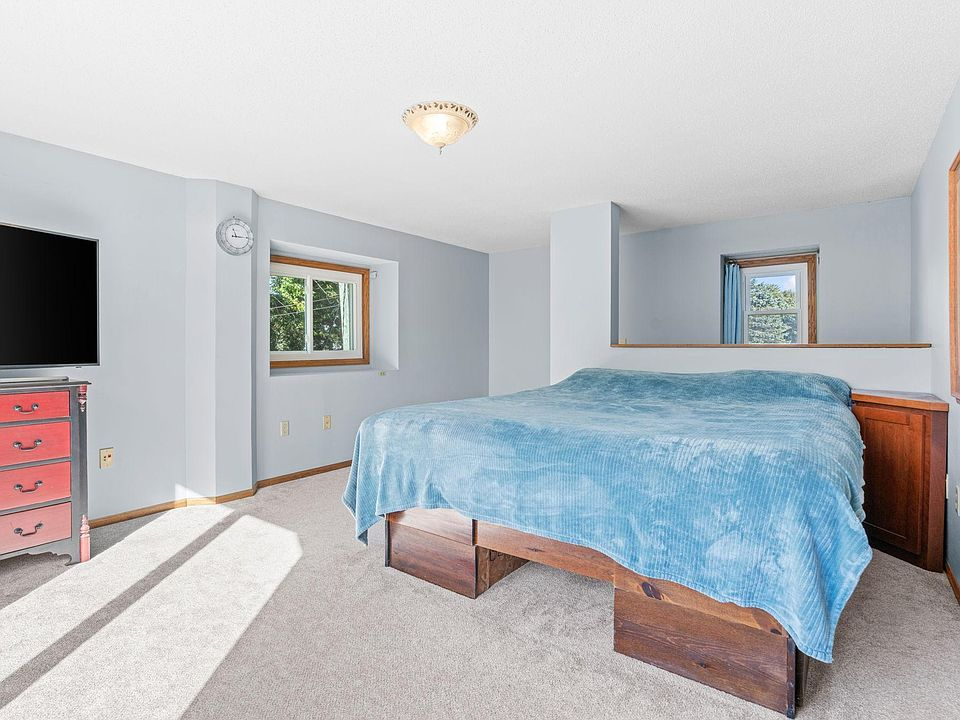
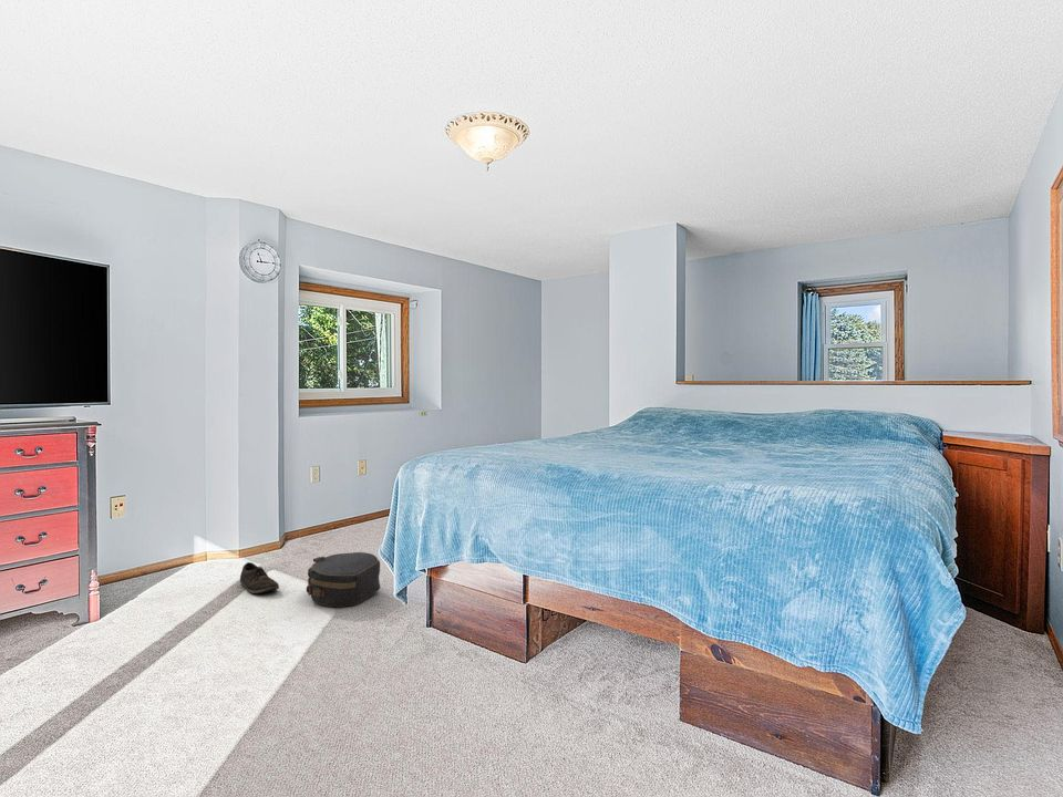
+ hat box (339, 577)
+ shoe (258, 578)
